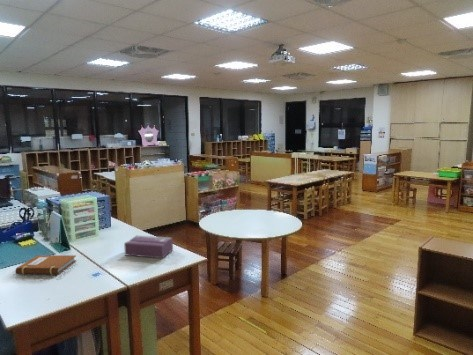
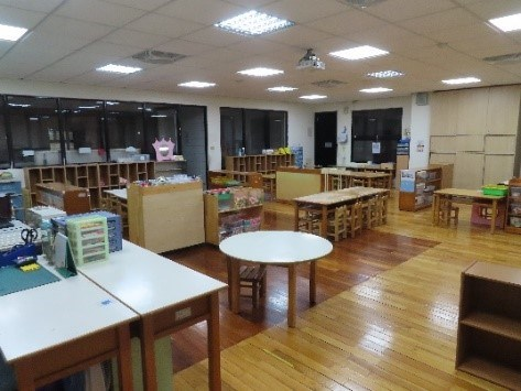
- notebook (46, 264)
- tissue box (149, 246)
